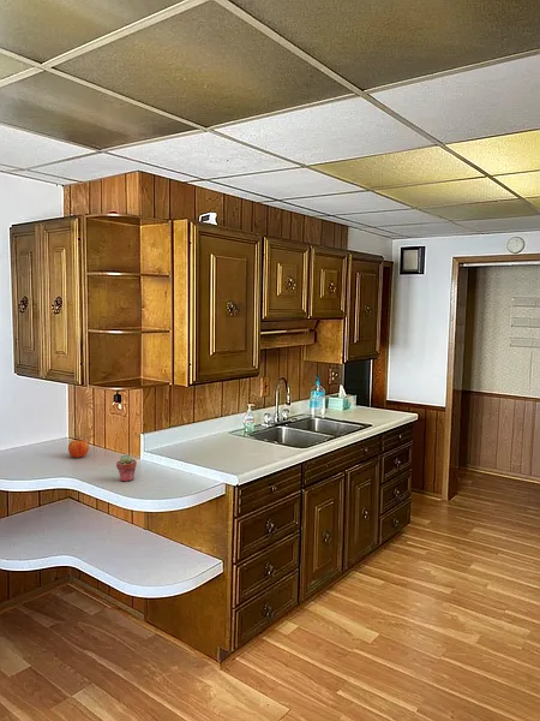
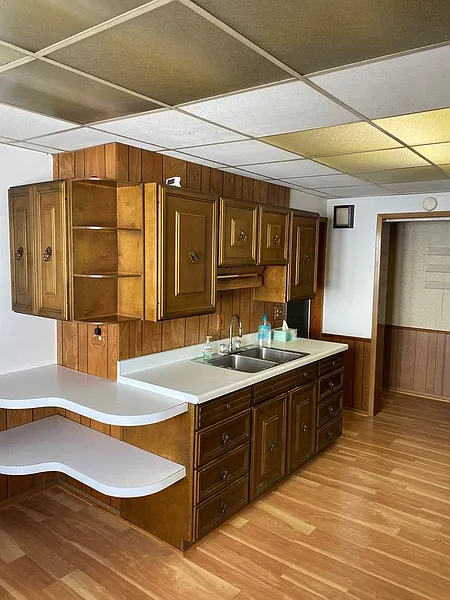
- apple (78, 447)
- potted succulent (126, 466)
